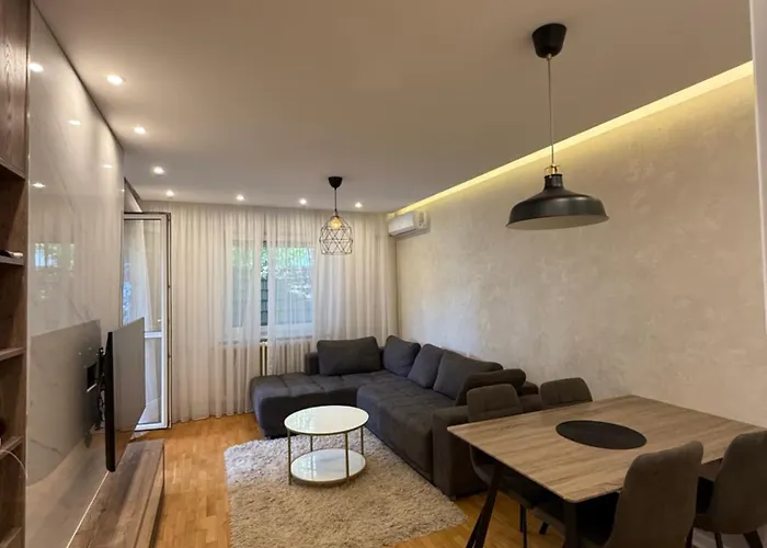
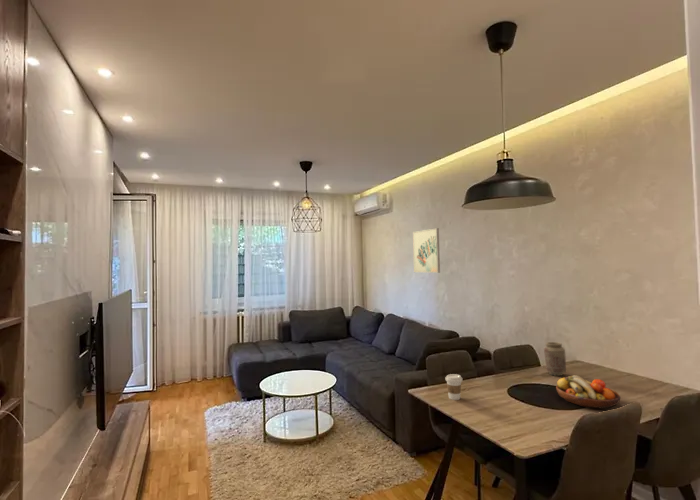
+ wall art (425, 251)
+ fruit bowl (586, 388)
+ coffee cup (454, 387)
+ vase (554, 358)
